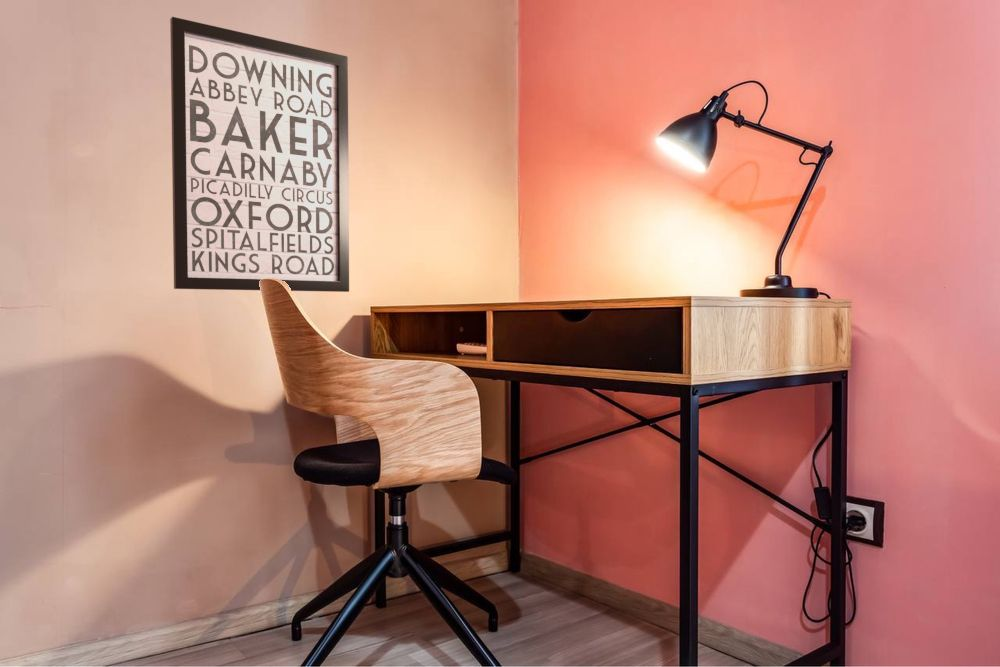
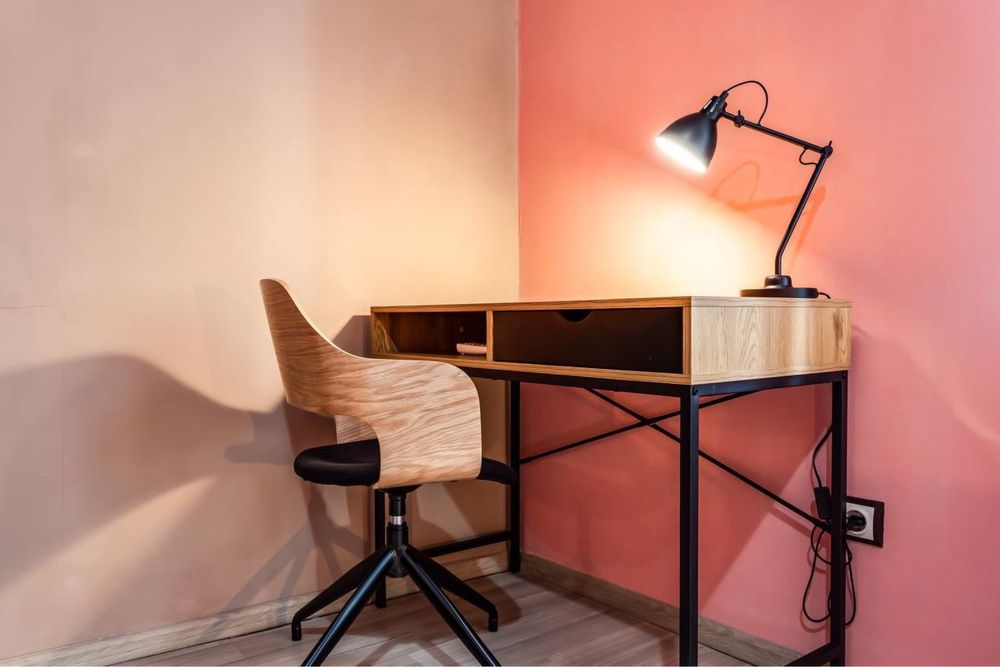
- wall art (266, 165)
